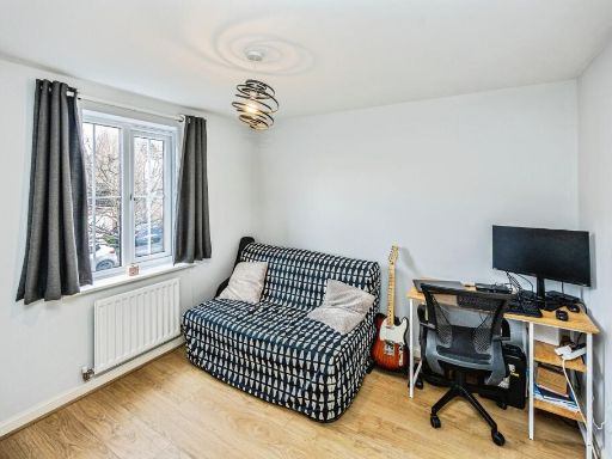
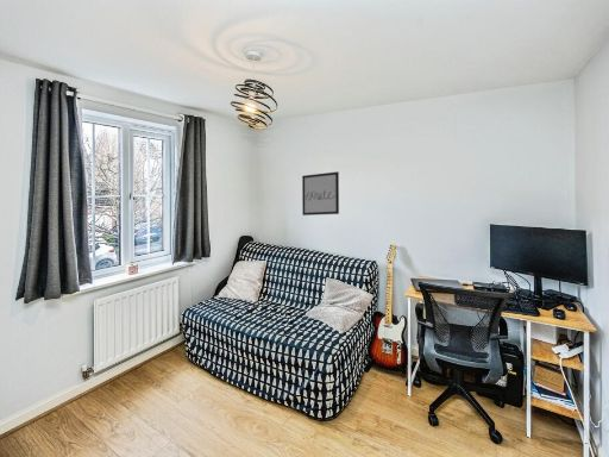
+ wall art (320, 194)
